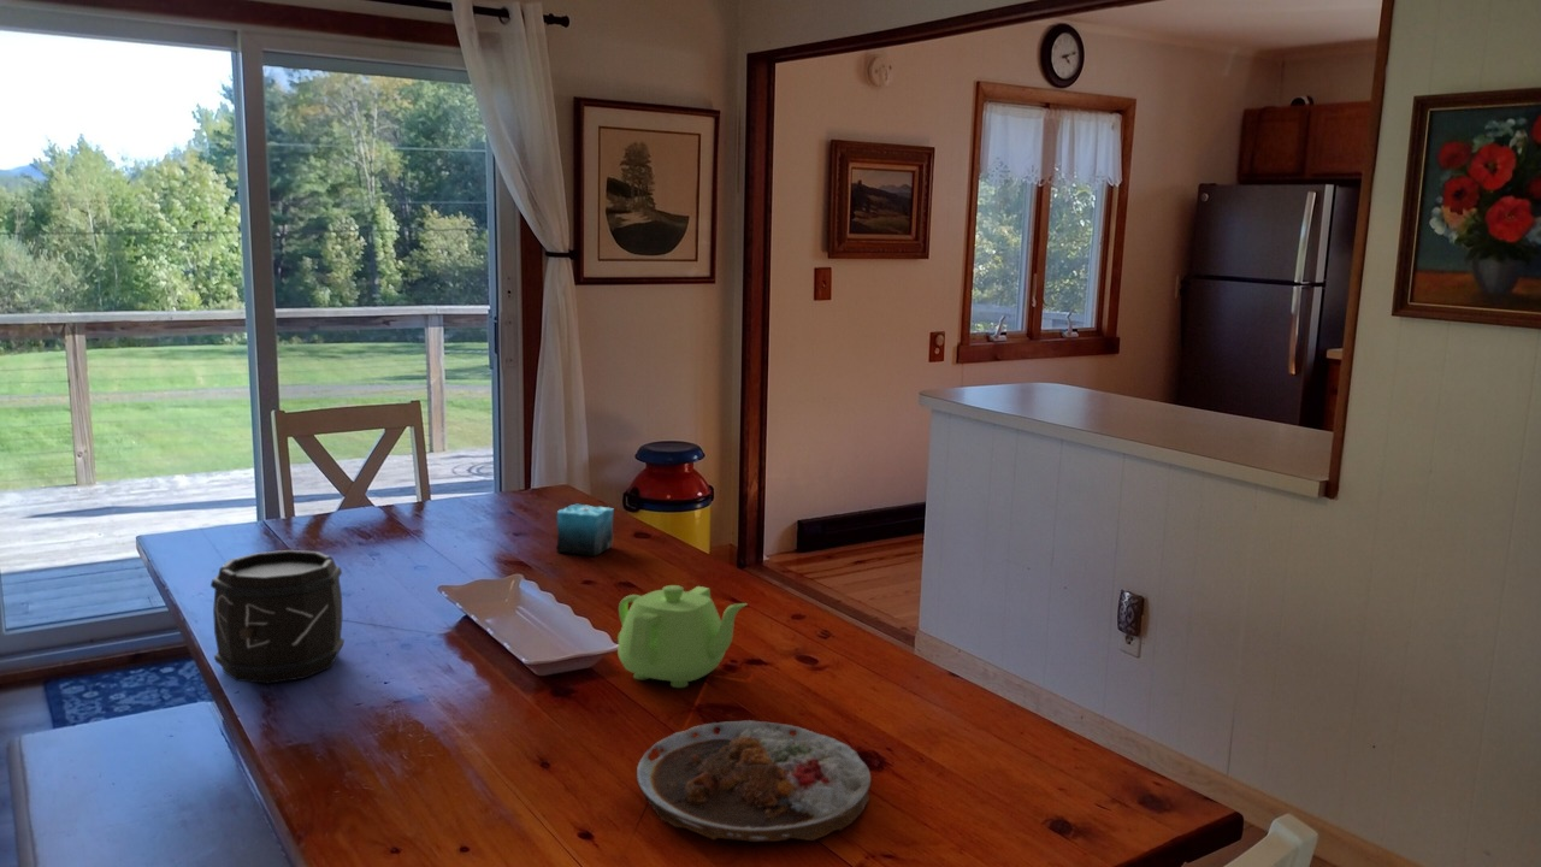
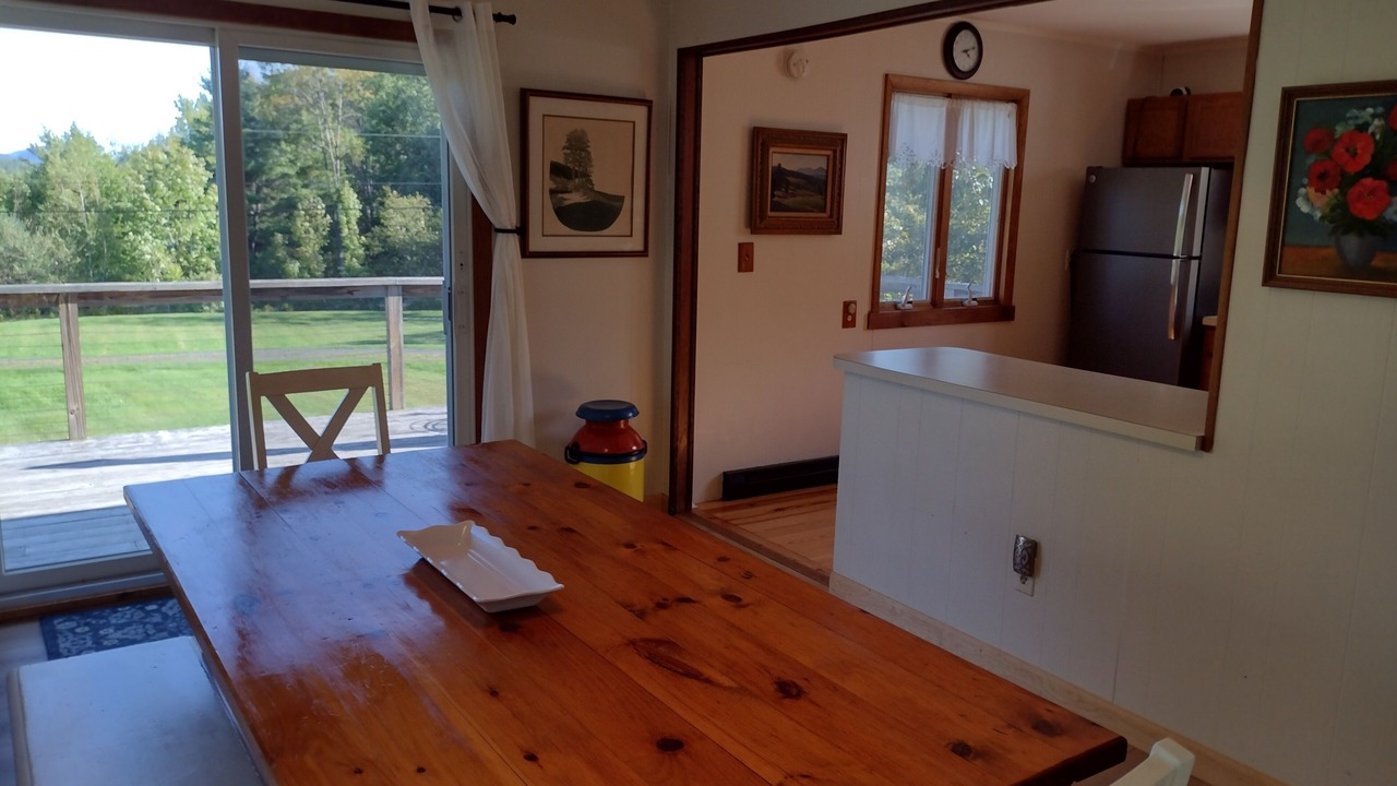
- teapot (680, 632)
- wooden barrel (277, 614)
- candle (584, 520)
- plate (754, 771)
